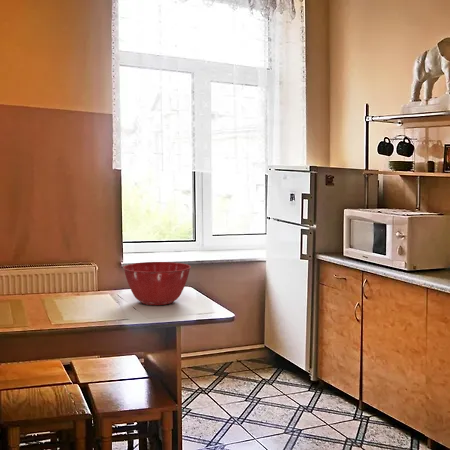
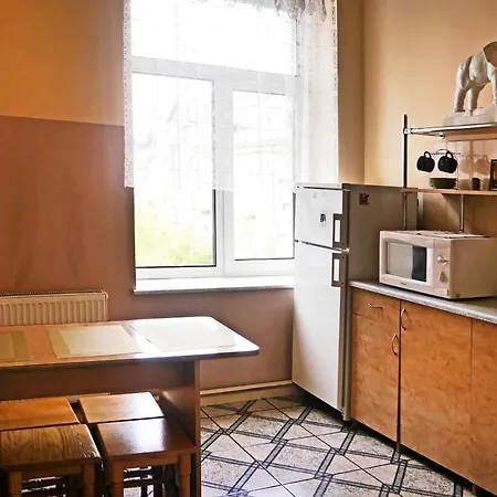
- mixing bowl (157, 284)
